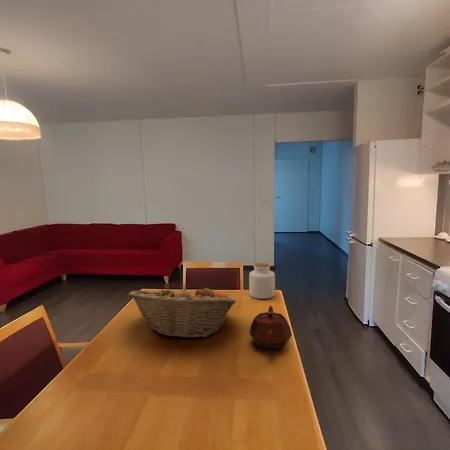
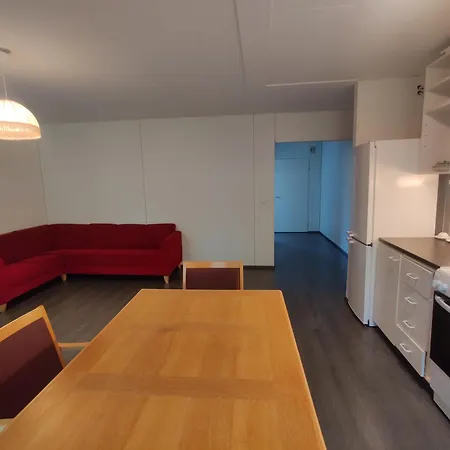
- teapot (270, 325)
- jar (261, 279)
- fruit basket (182, 304)
